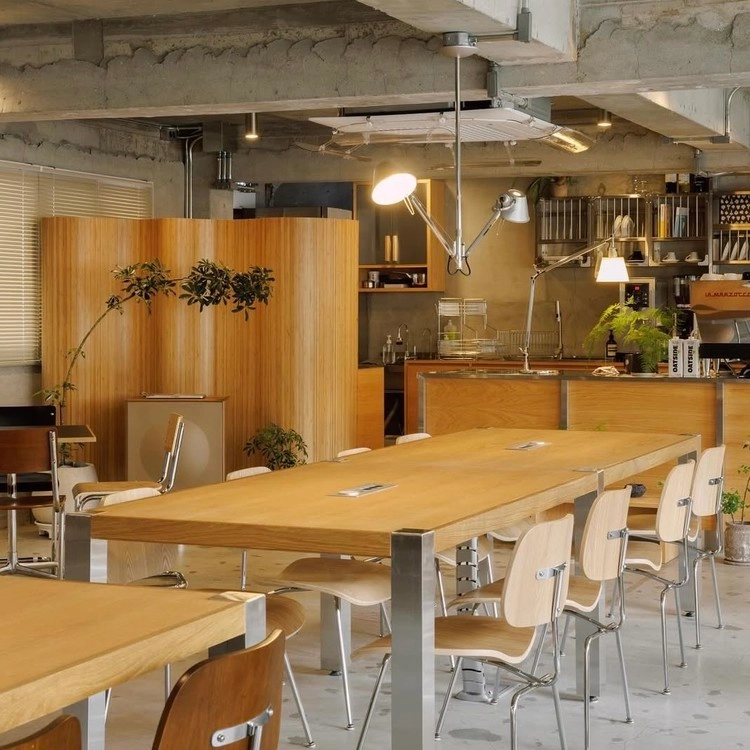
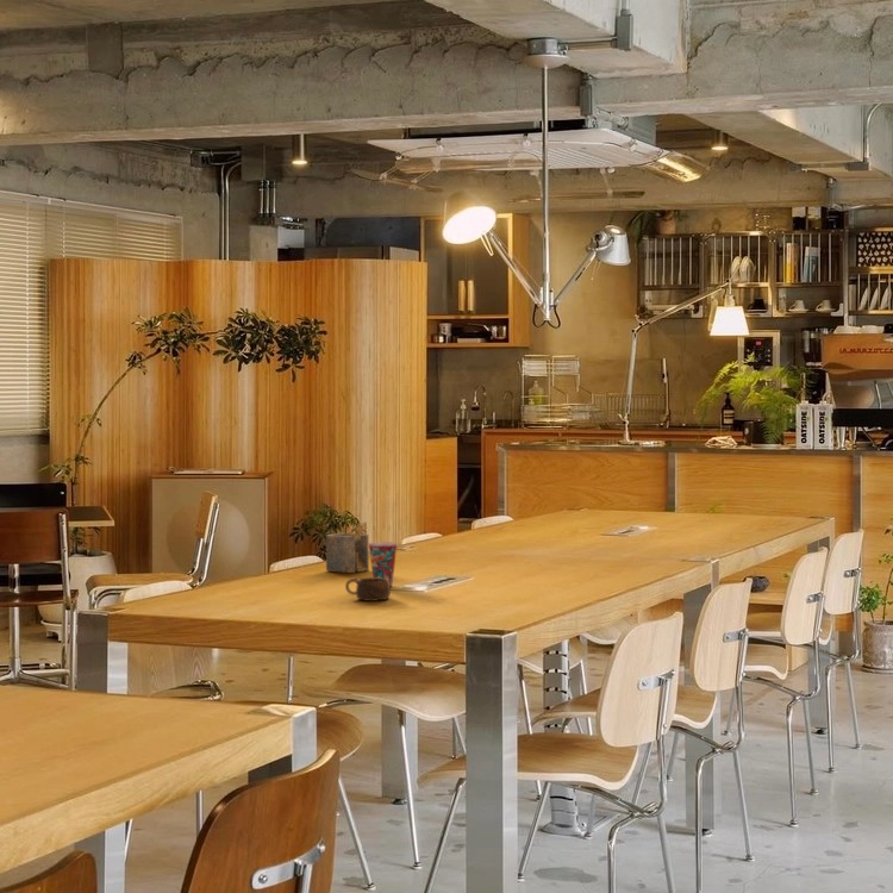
+ cup (368, 588)
+ napkin holder (348, 545)
+ cup (383, 564)
